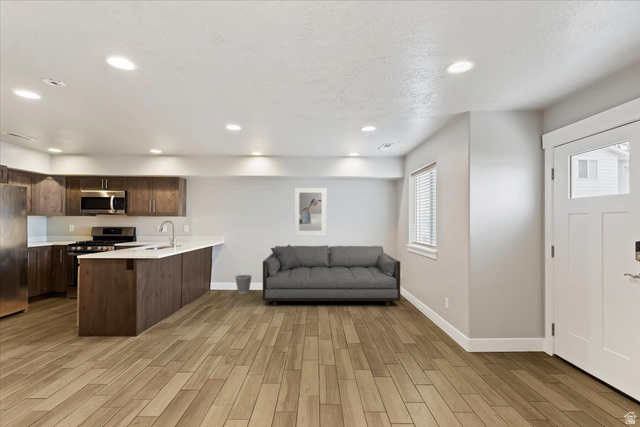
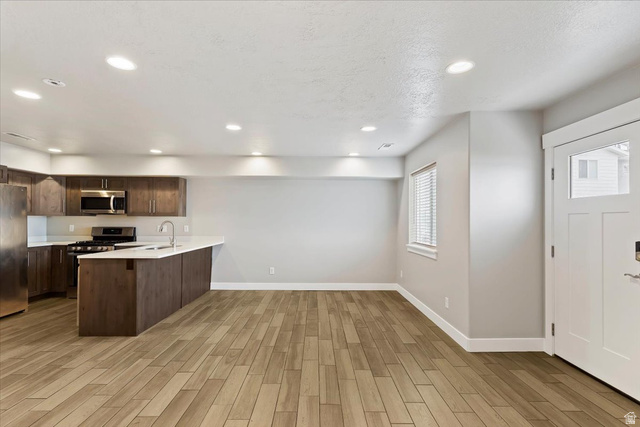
- wastebasket (243, 284)
- sofa (330, 272)
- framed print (310, 211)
